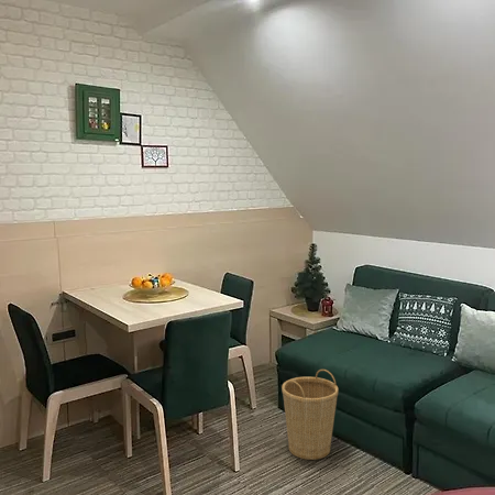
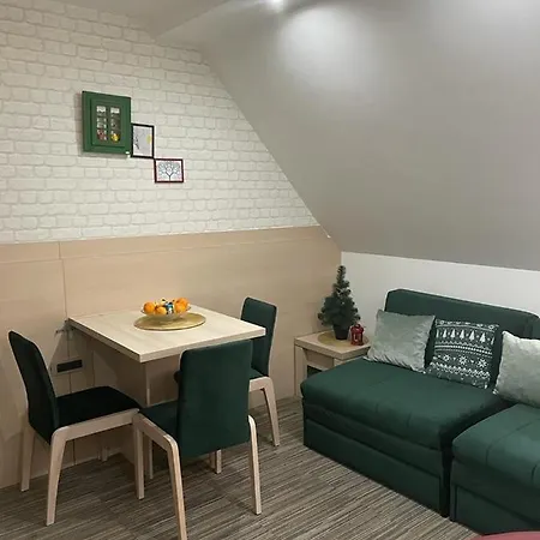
- basket (309, 411)
